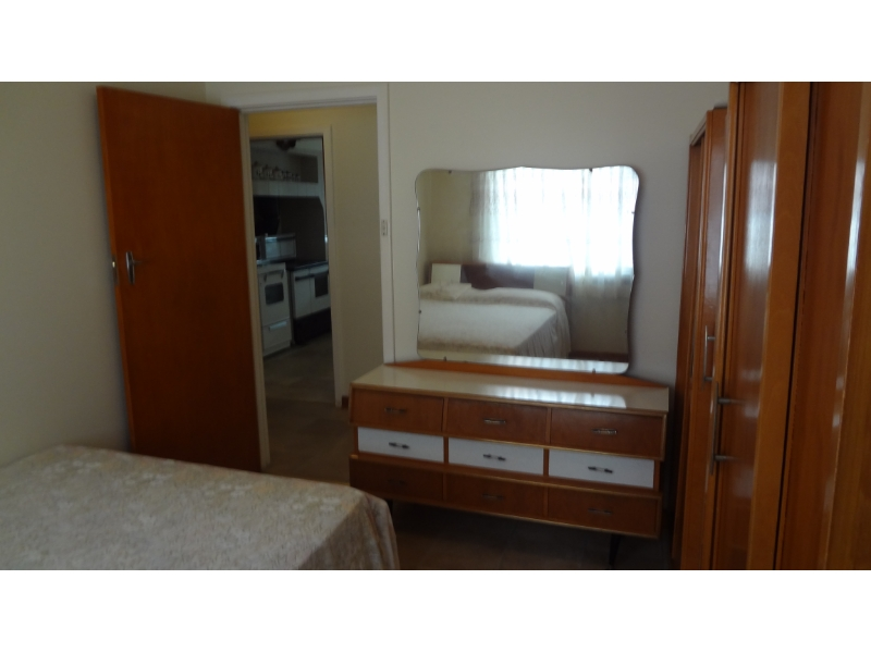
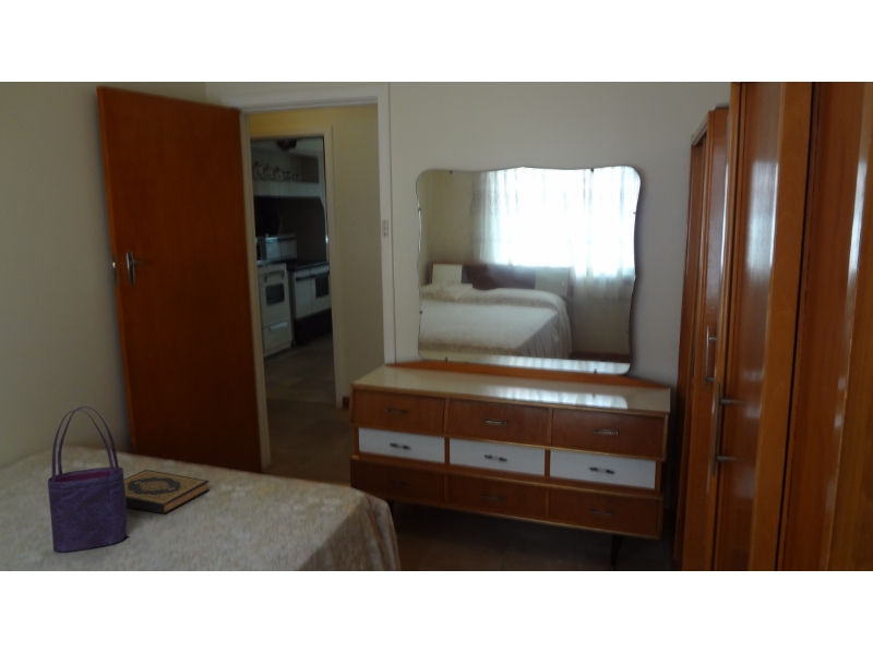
+ tote bag (85, 476)
+ hardback book (154, 491)
